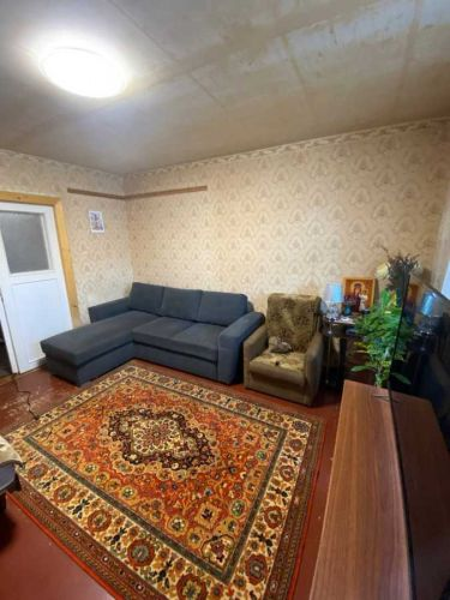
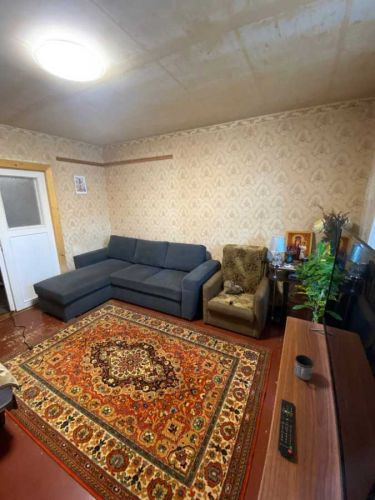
+ mug (303, 369)
+ remote control (286, 425)
